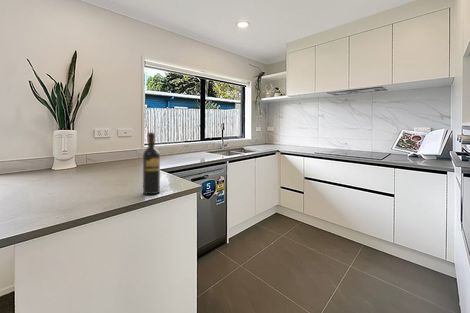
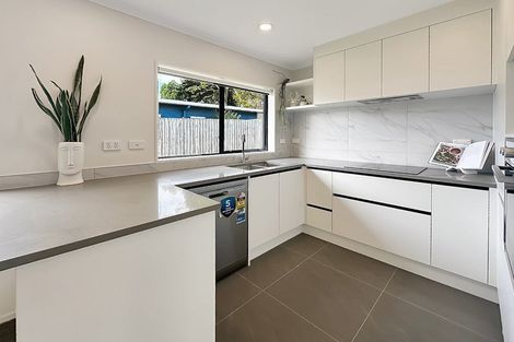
- wine bottle (151, 162)
